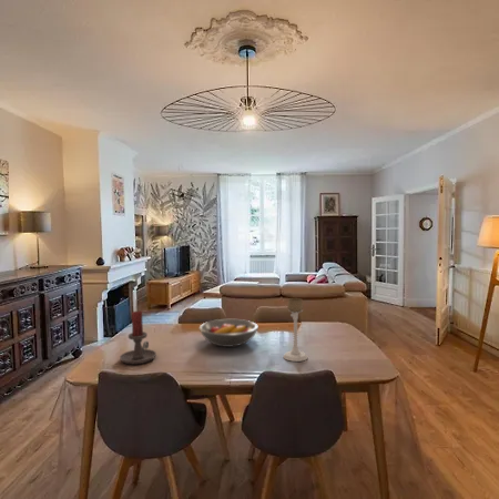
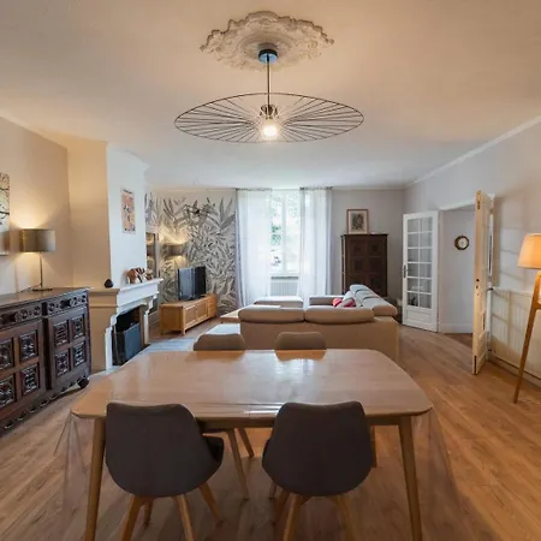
- candle holder (295, 328)
- candle holder (139, 333)
- fruit bowl (228, 332)
